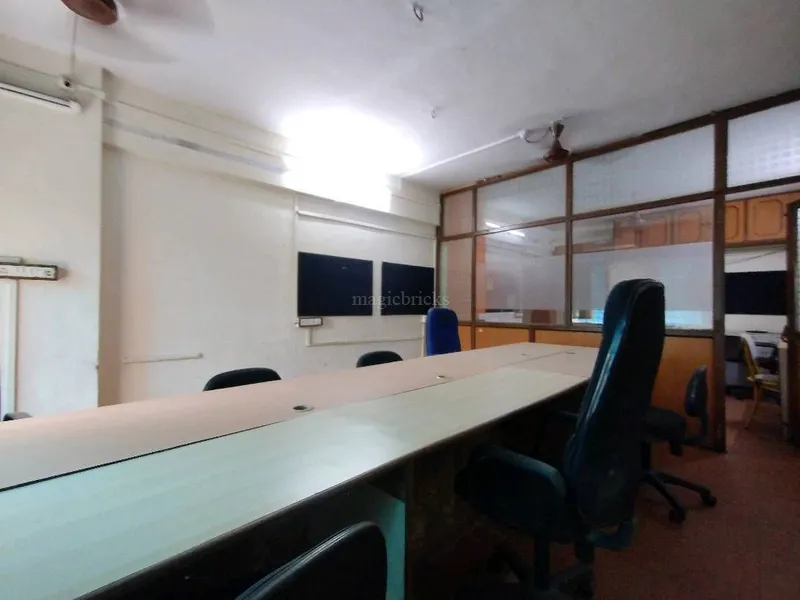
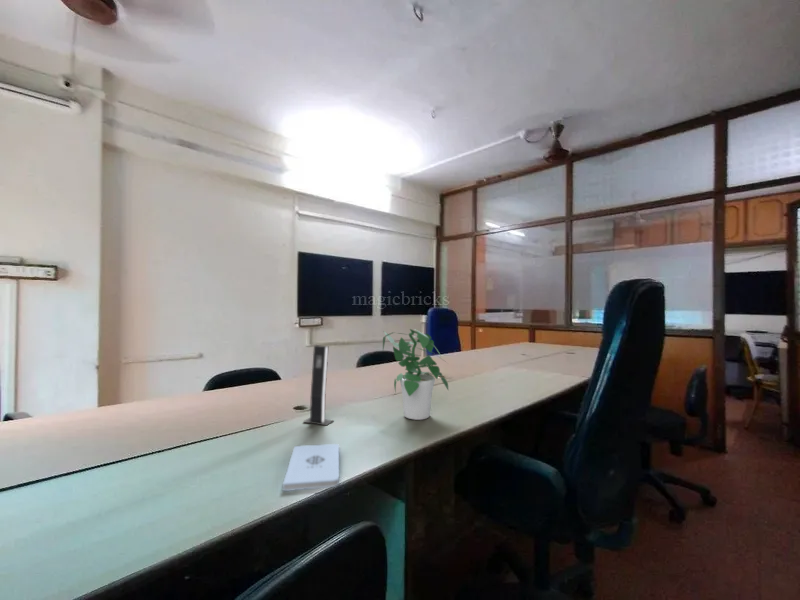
+ potted plant (415, 372)
+ speaker (319, 384)
+ notepad (314, 464)
